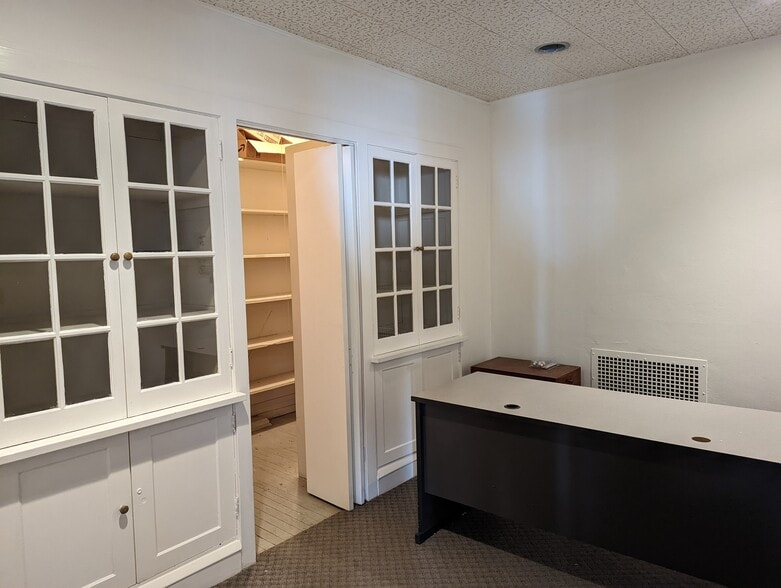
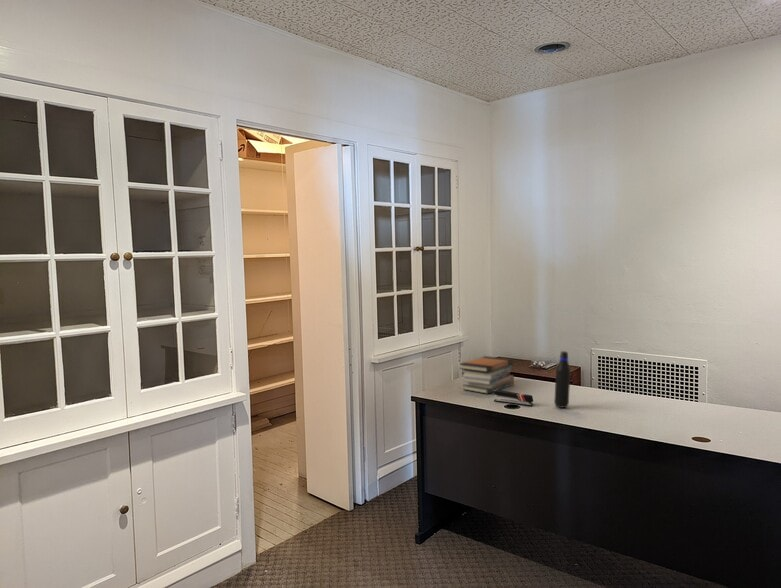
+ book stack (487, 374)
+ water bottle (562, 379)
+ stapler (513, 397)
